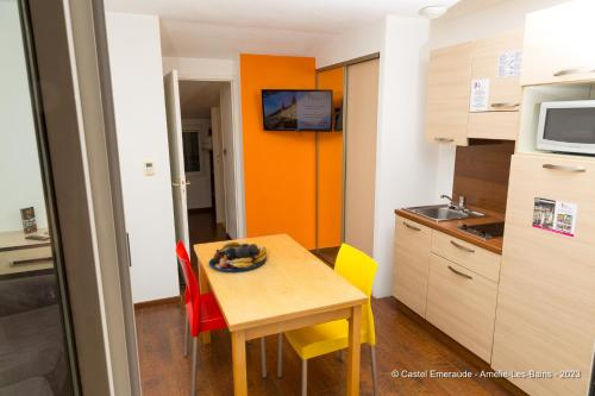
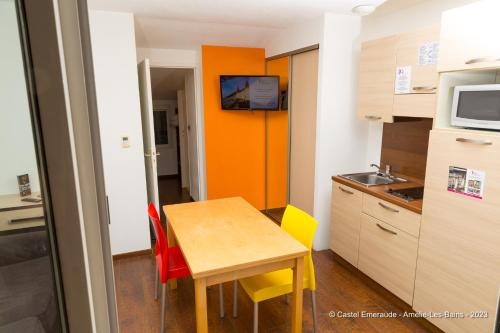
- fruit bowl (237, 251)
